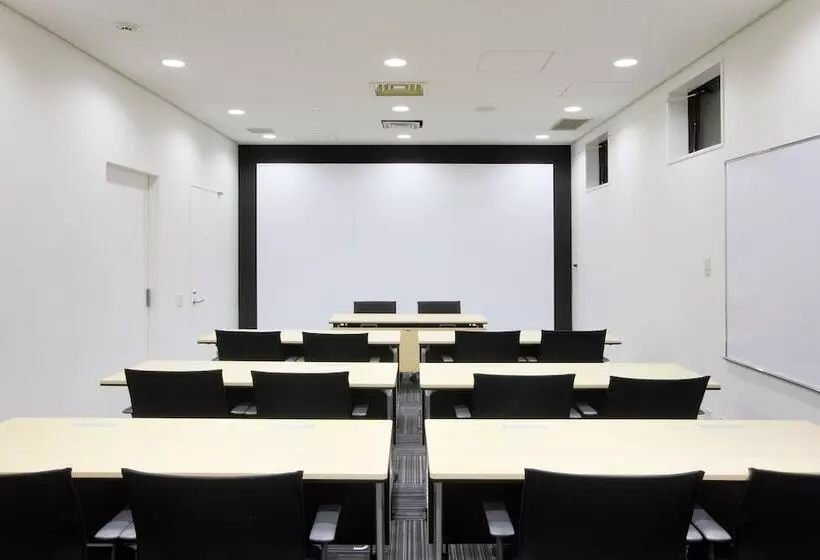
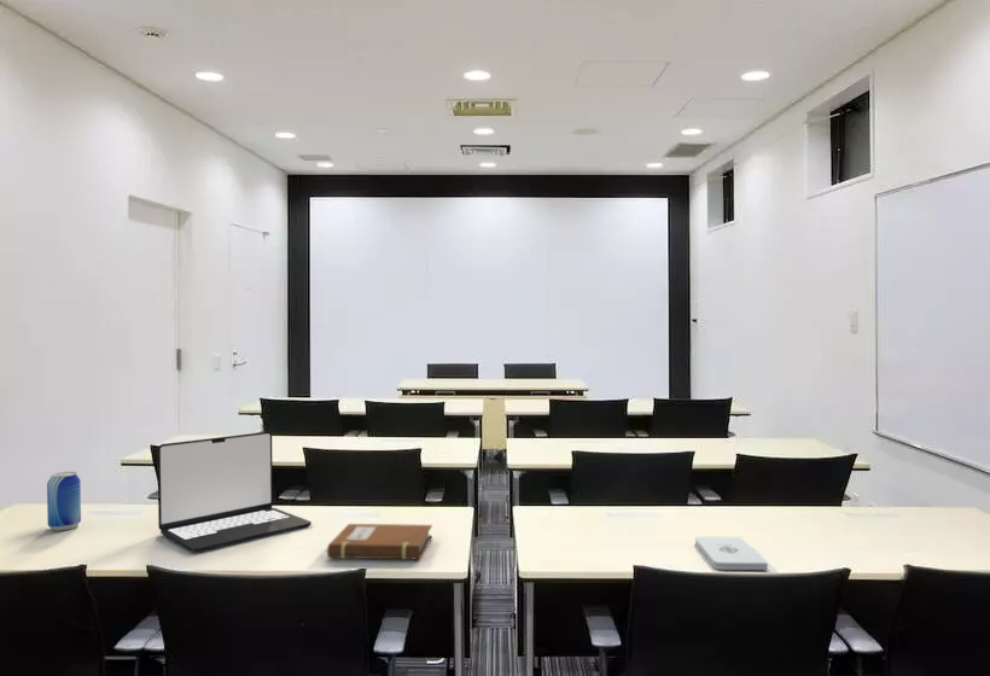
+ notepad (728, 552)
+ notebook (379, 541)
+ beer can (64, 500)
+ laptop (237, 485)
